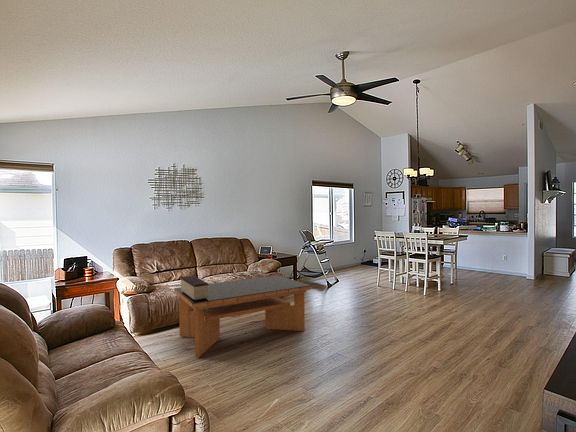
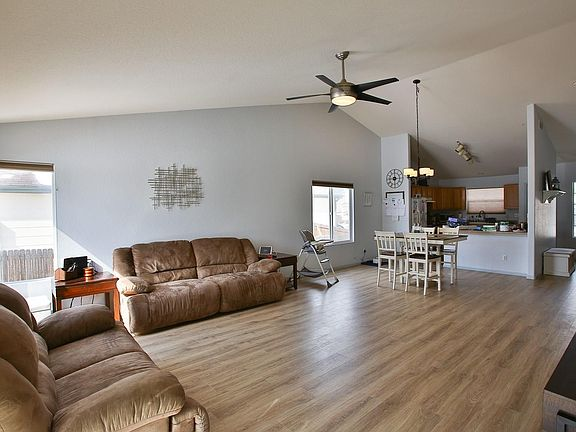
- coffee table (243, 310)
- decorative box (194, 287)
